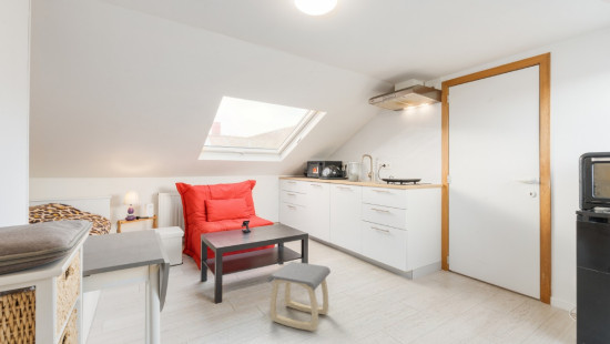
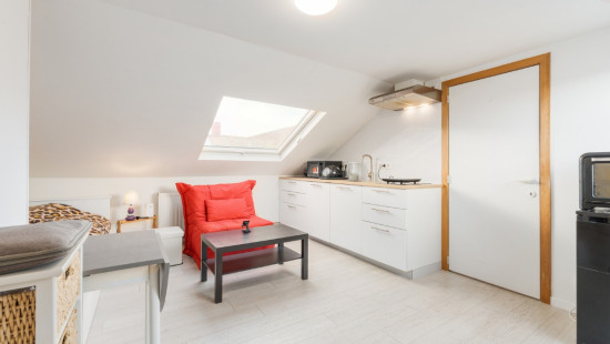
- stool (303, 286)
